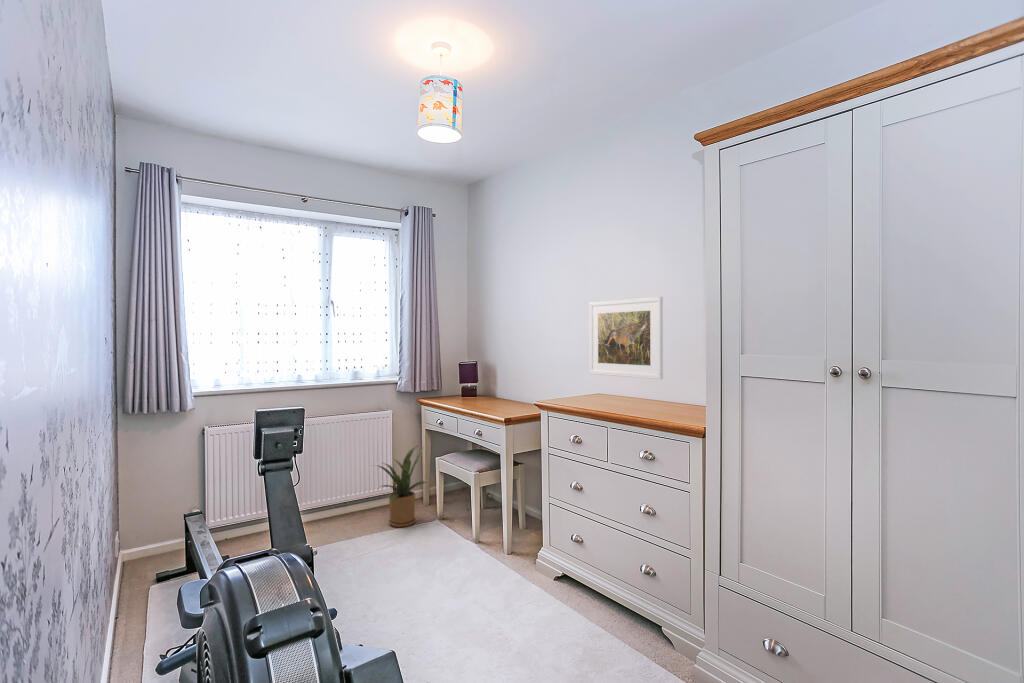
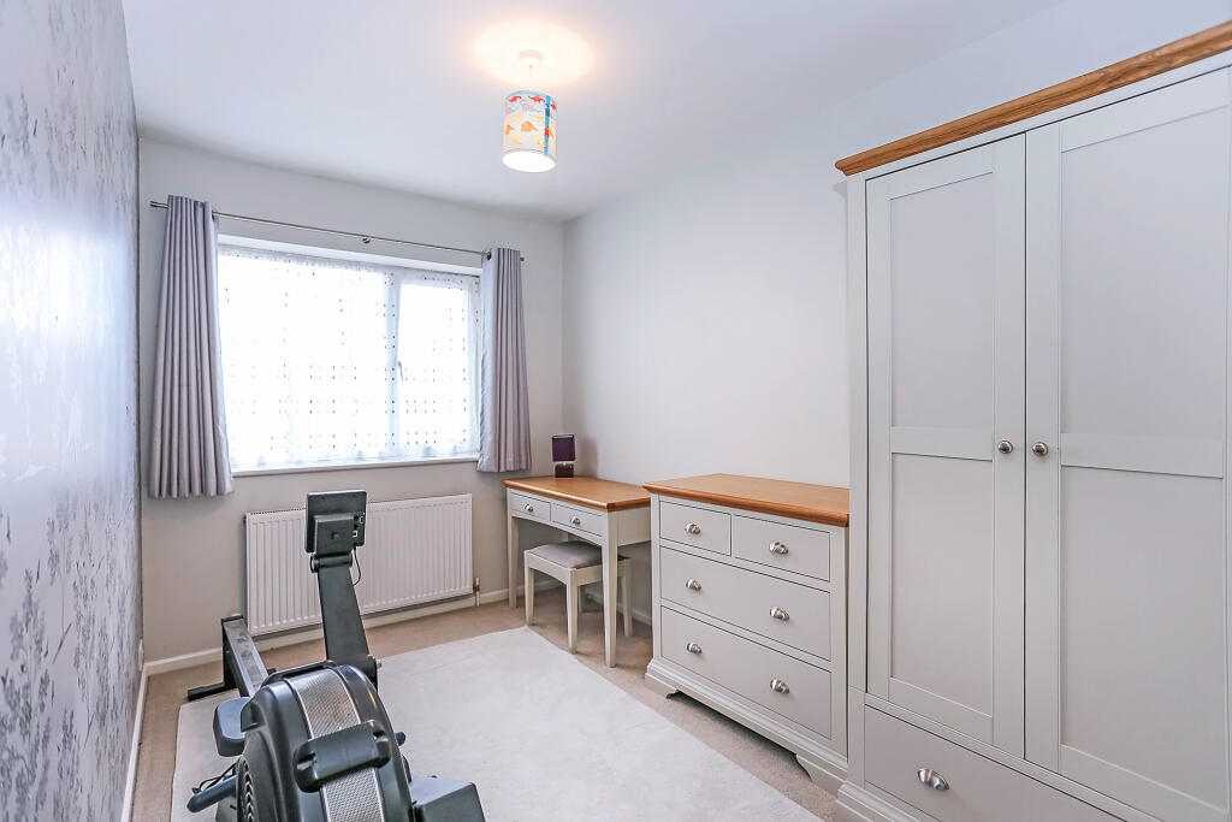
- house plant (399, 485)
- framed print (623, 338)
